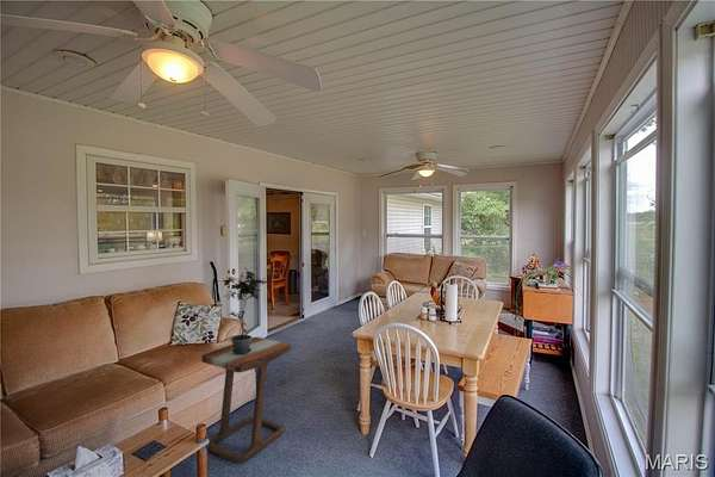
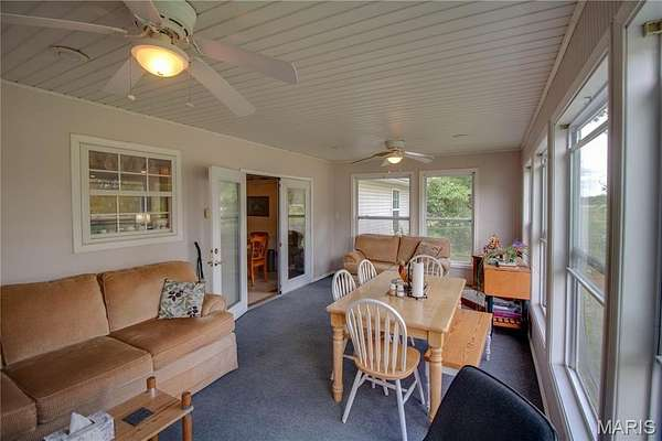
- potted plant (243, 310)
- side table (255, 395)
